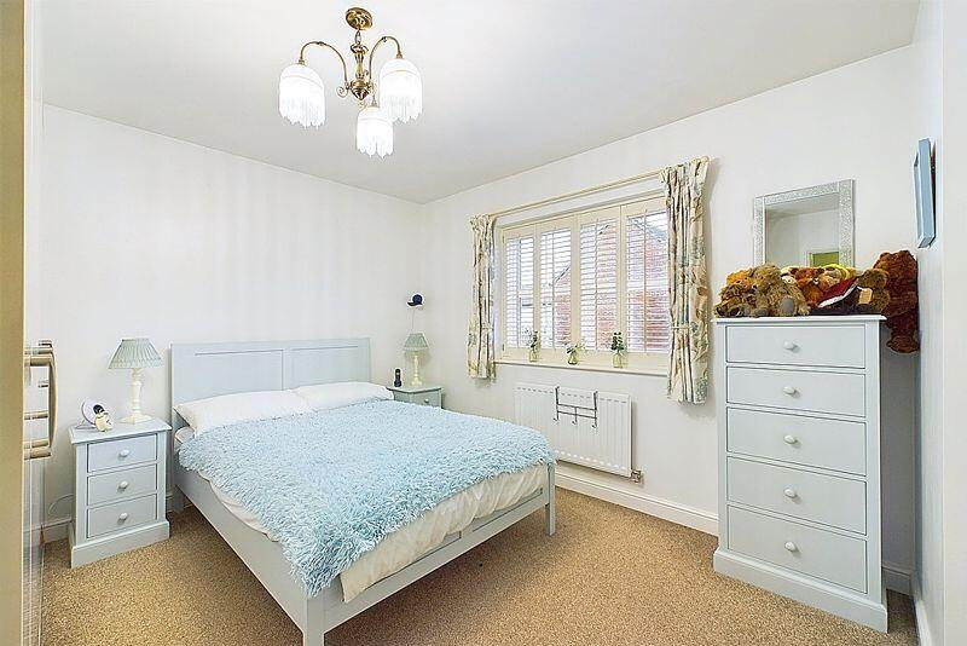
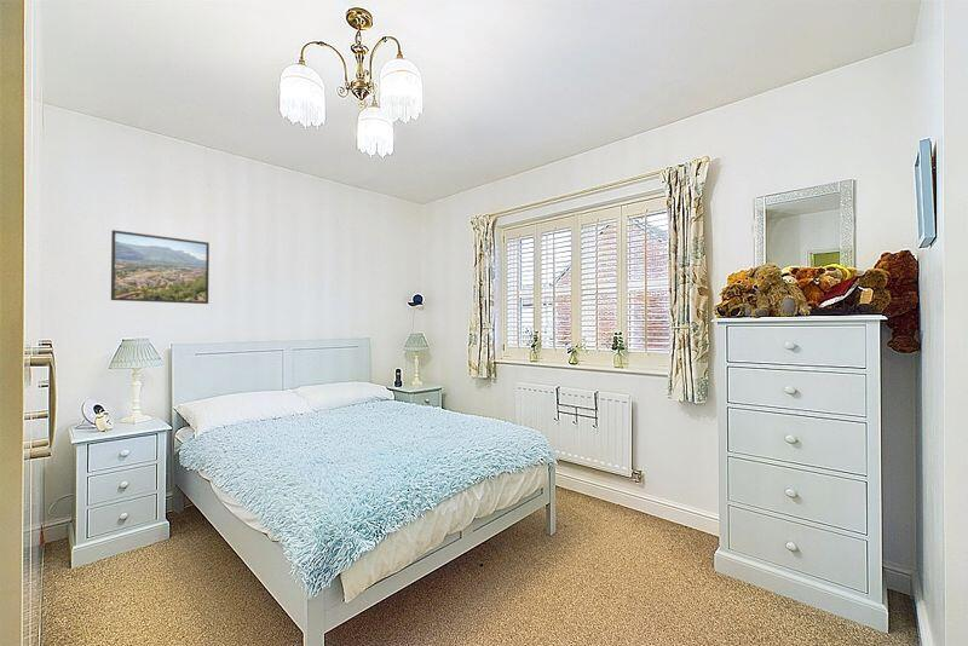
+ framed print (162, 269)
